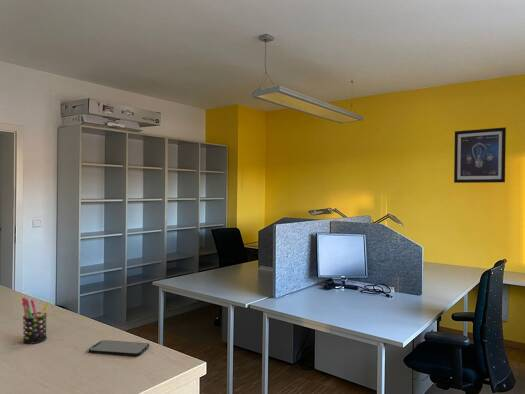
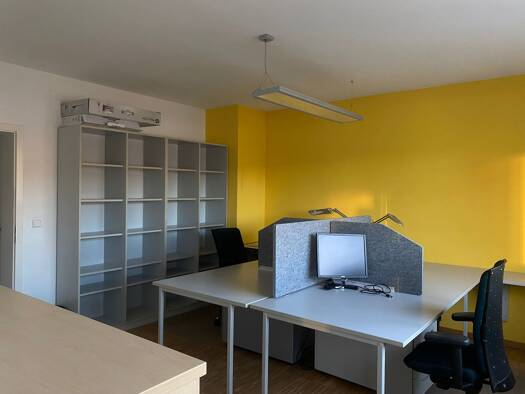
- wall art (479, 156)
- pen holder (32, 319)
- smartphone (119, 347)
